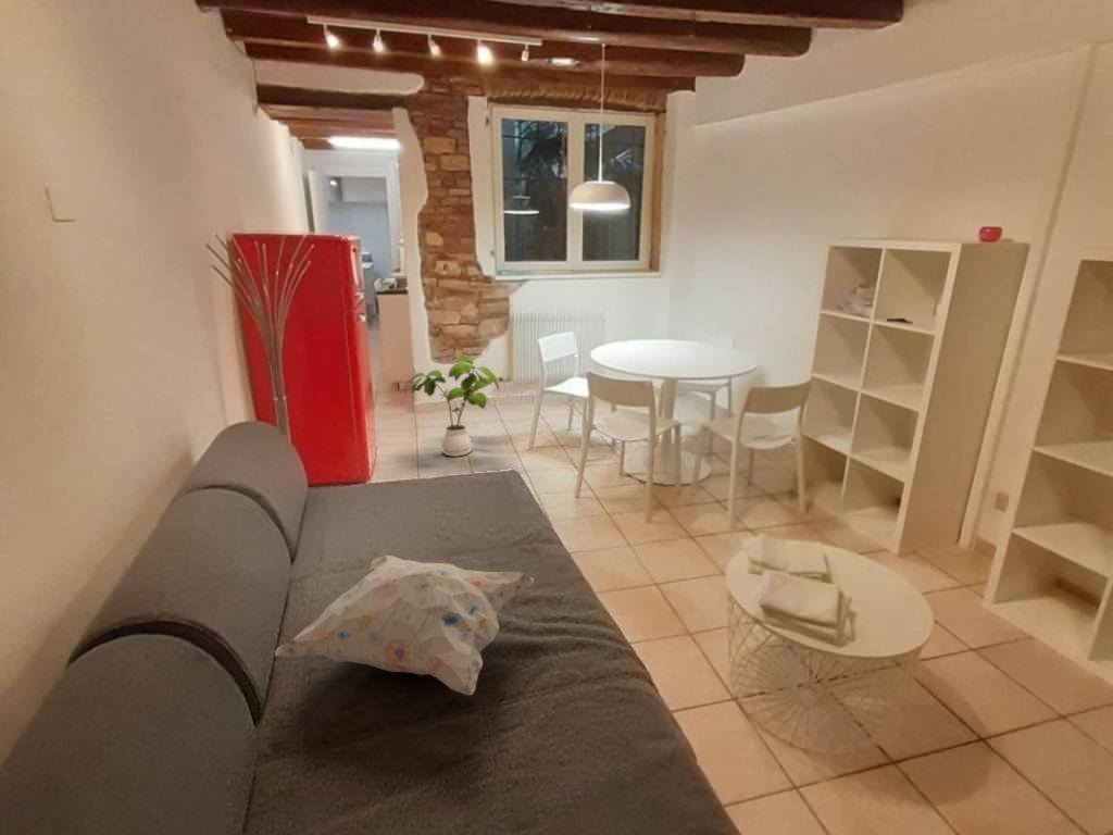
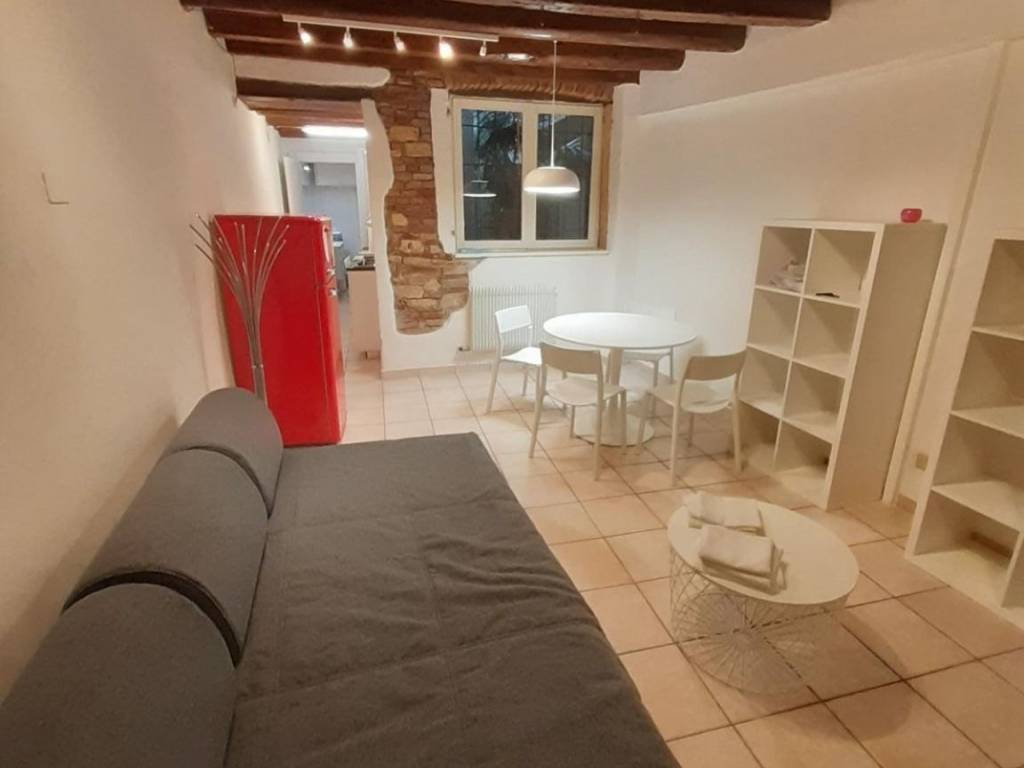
- decorative pillow (416, 612)
- house plant (465, 406)
